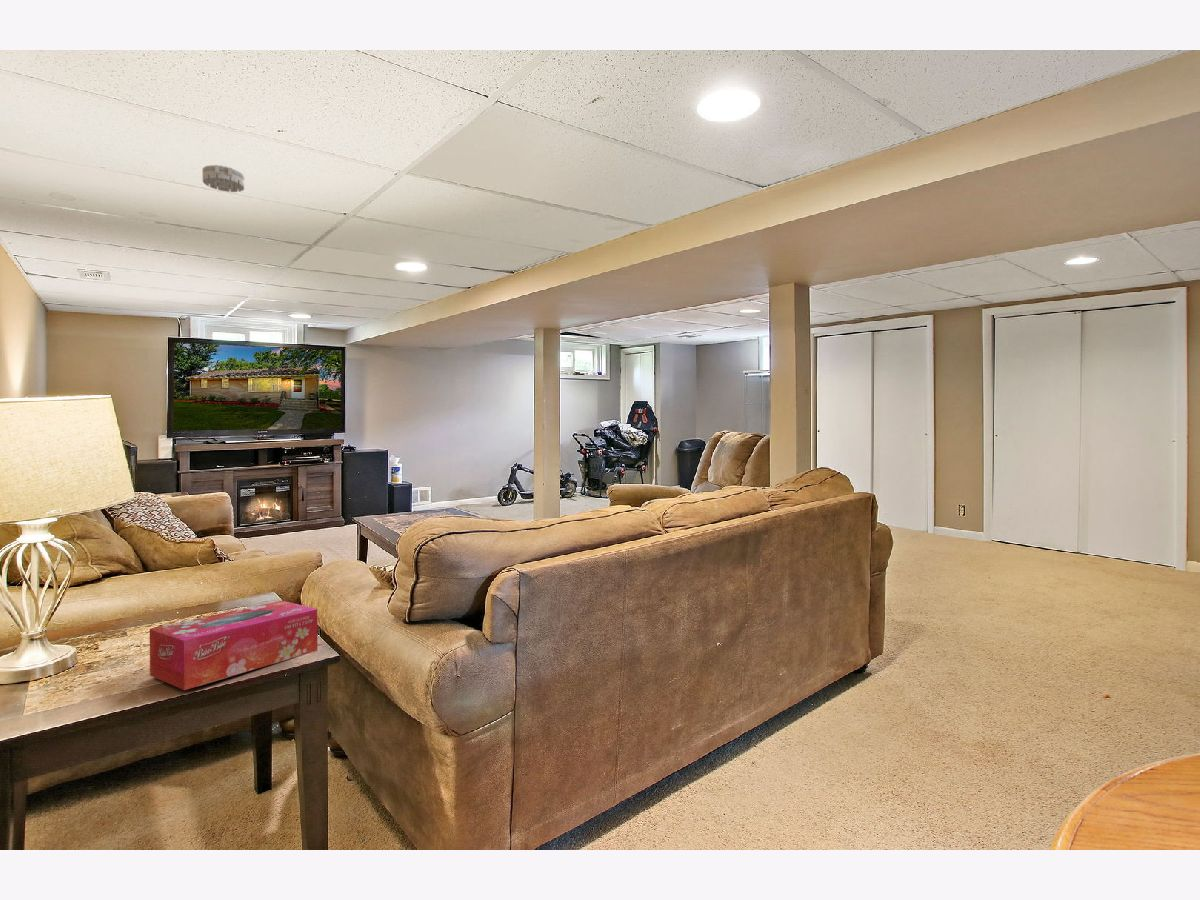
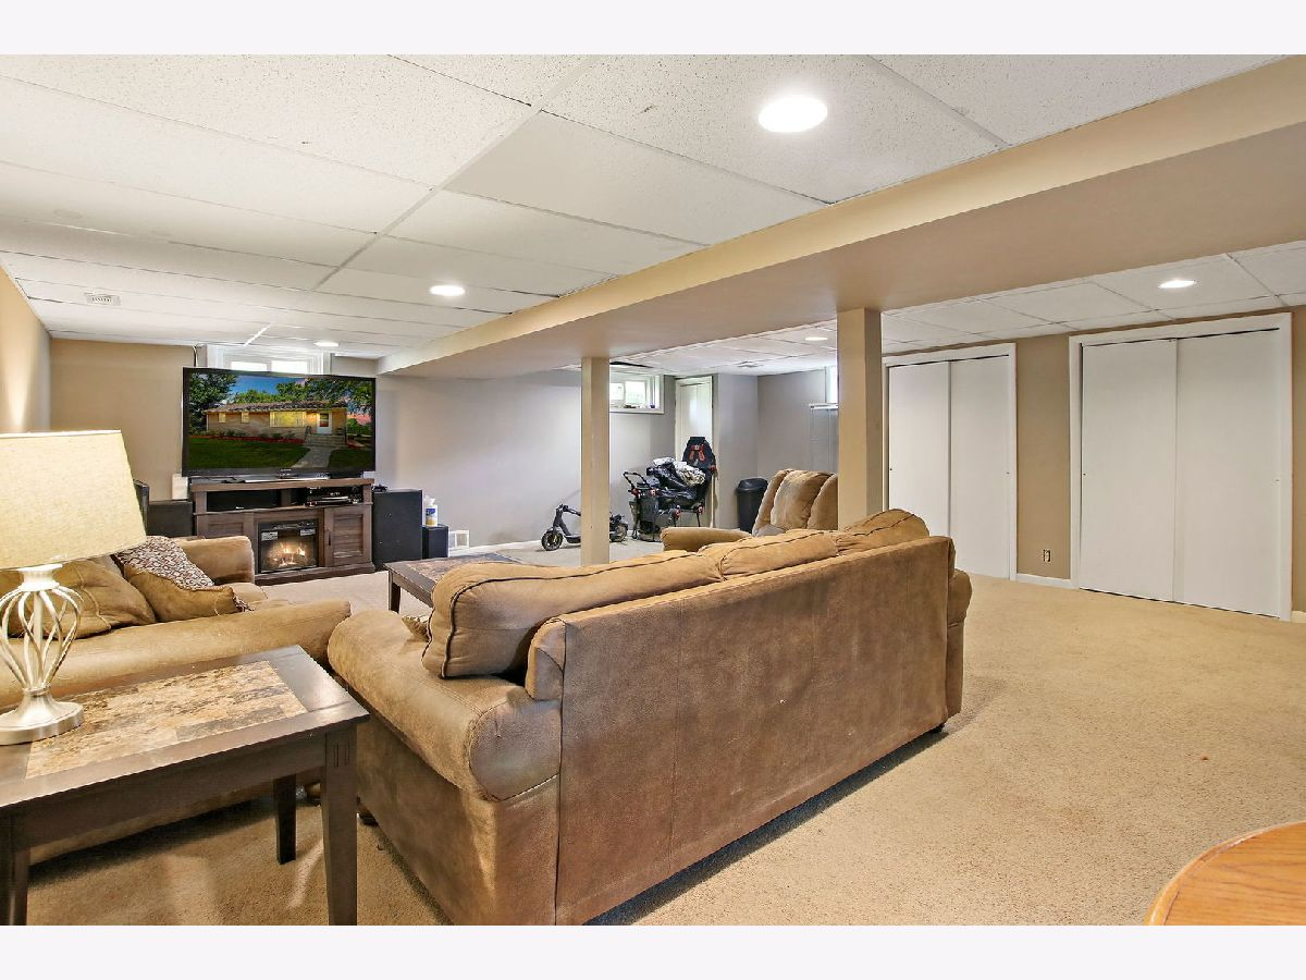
- tissue box (238, 640)
- smoke detector (223, 178)
